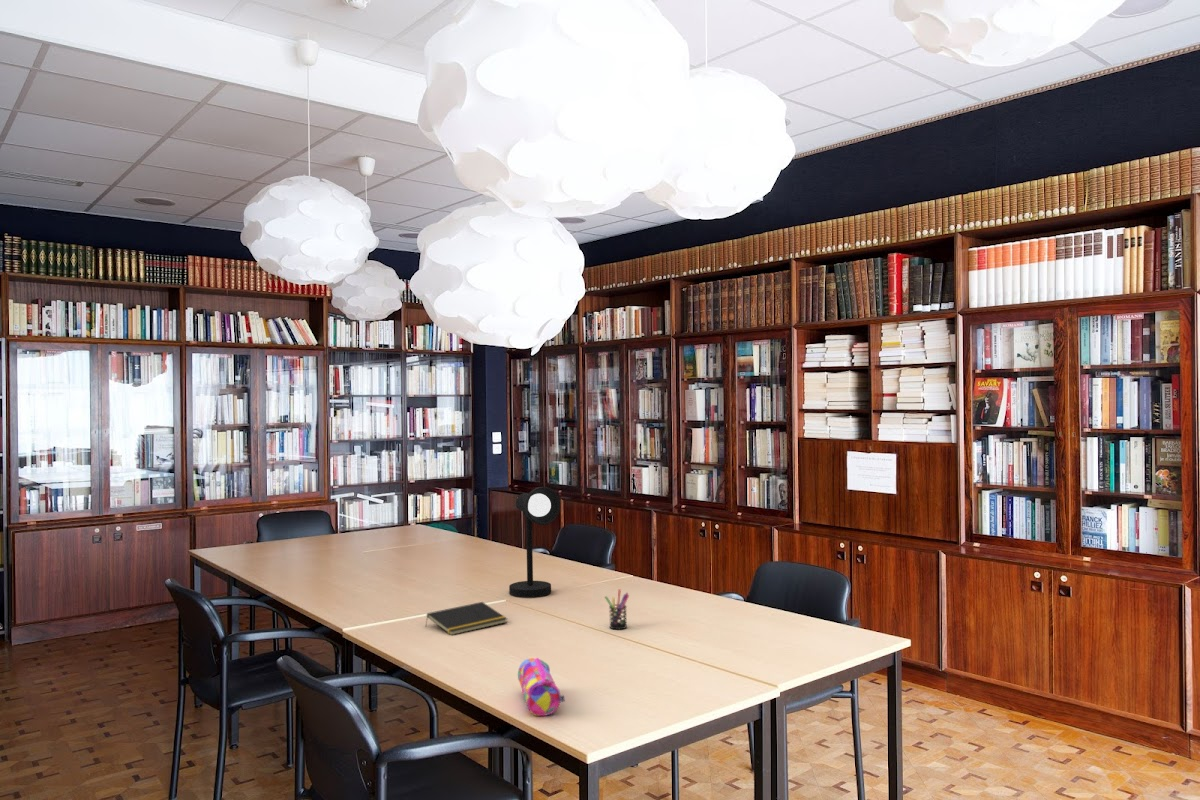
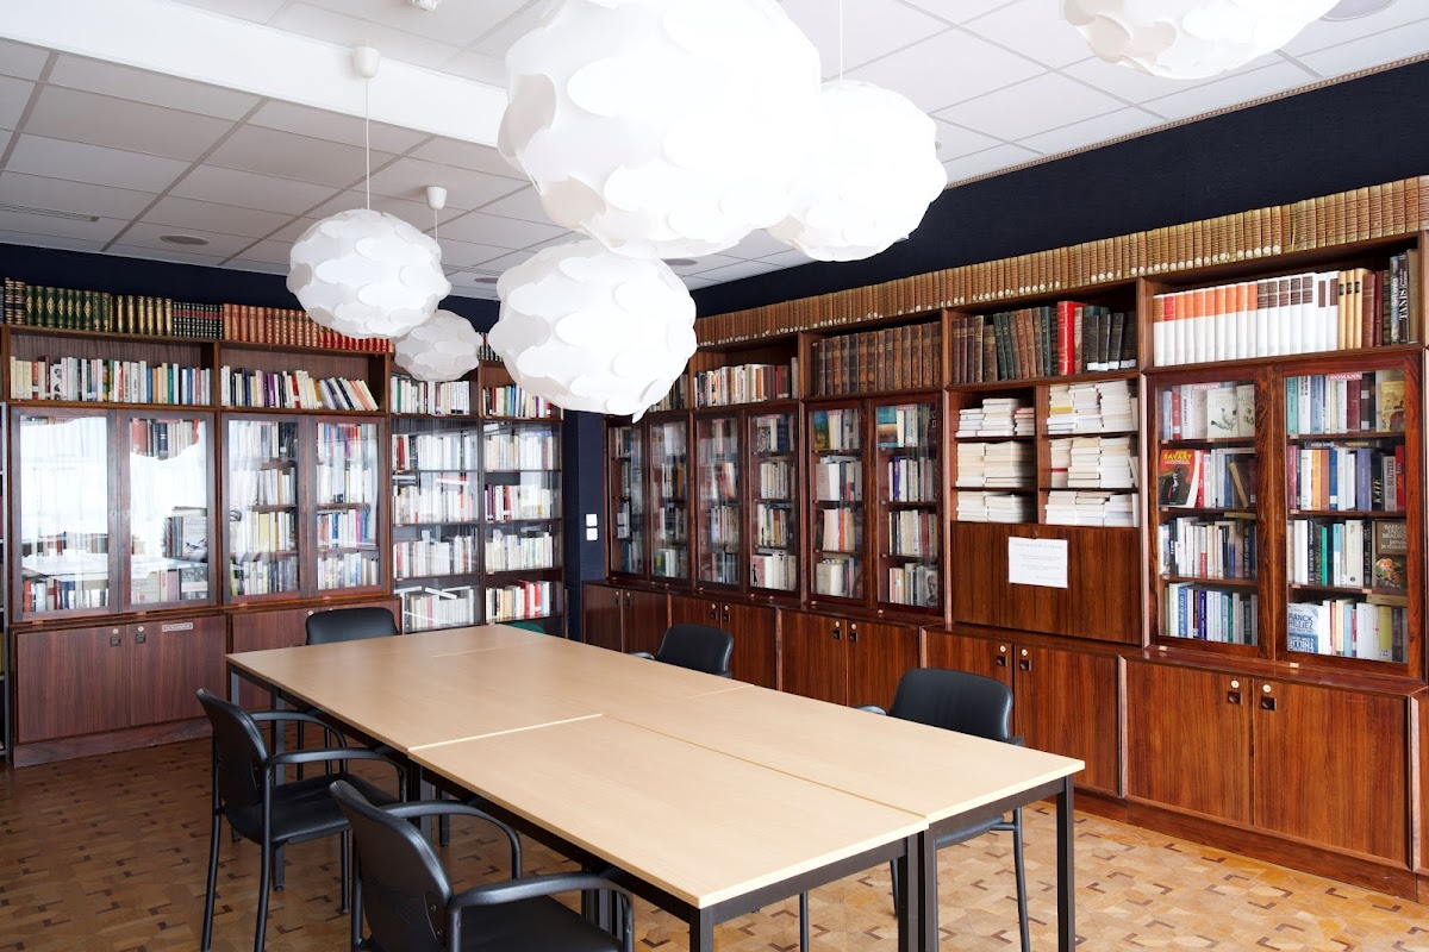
- pencil case (539, 685)
- desk lamp (531, 540)
- notepad (467, 617)
- pen holder (616, 608)
